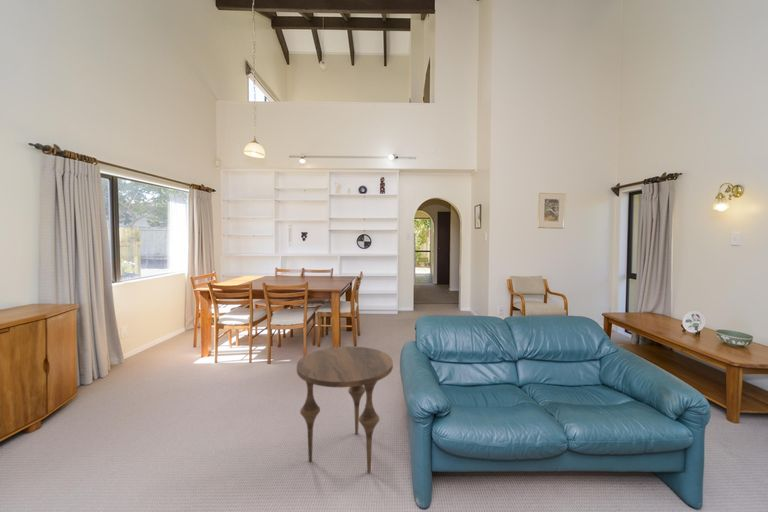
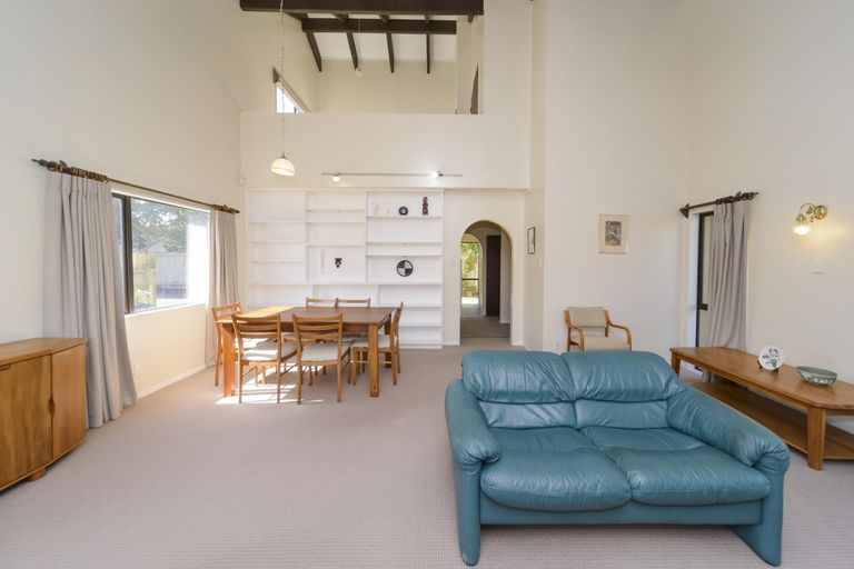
- side table (354, 407)
